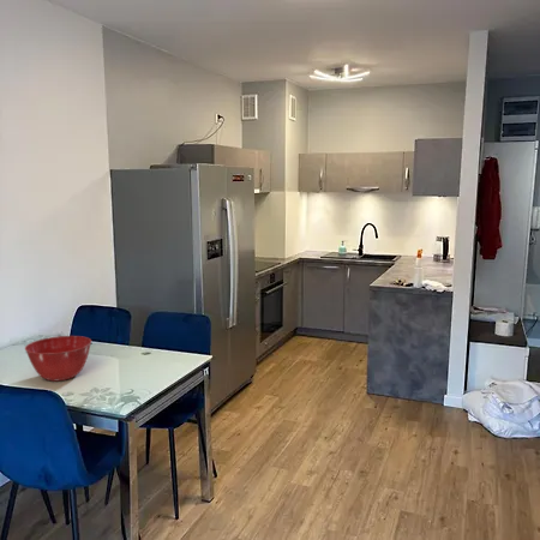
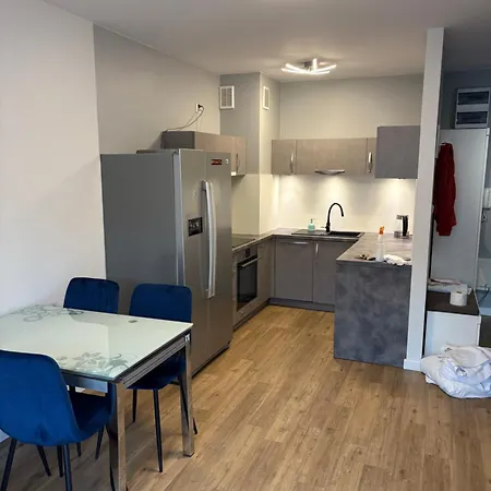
- mixing bowl (59, 359)
